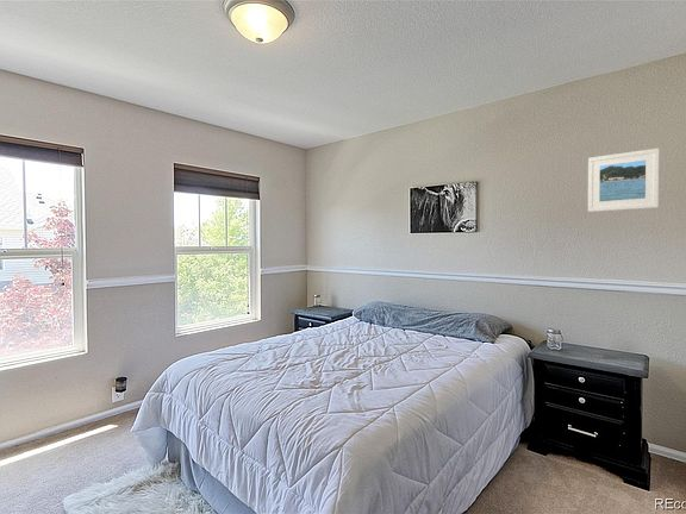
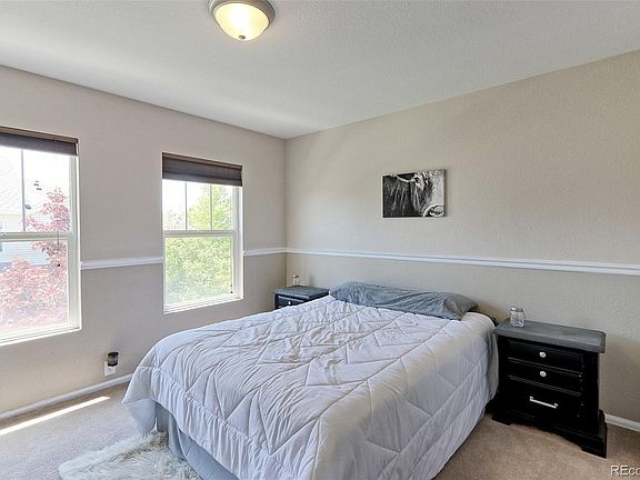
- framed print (622, 181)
